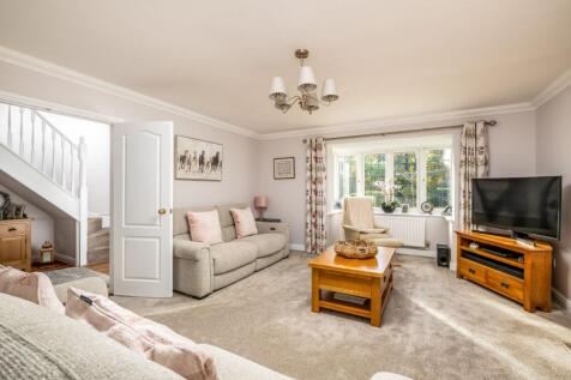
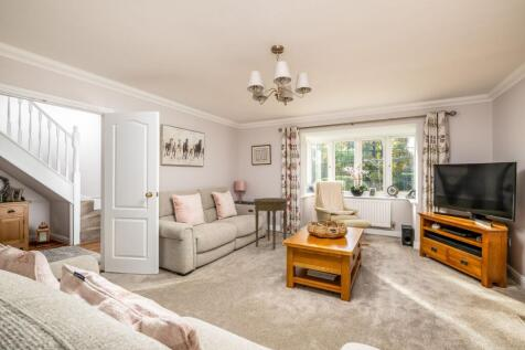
+ side table (269, 222)
